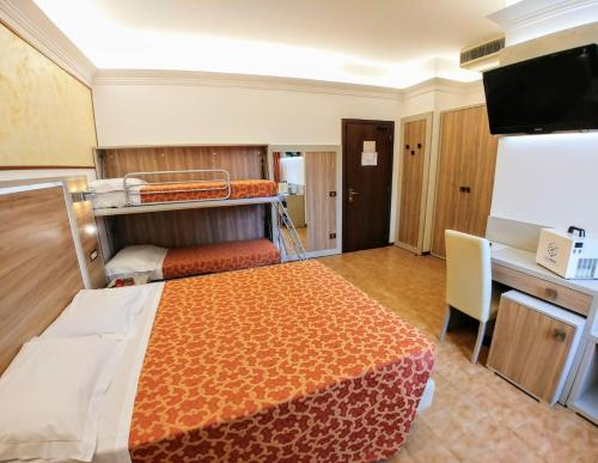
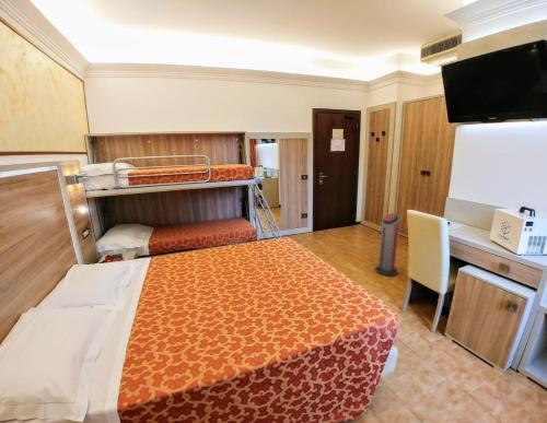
+ air purifier (388, 243)
